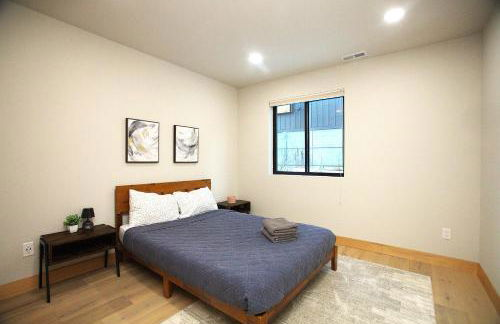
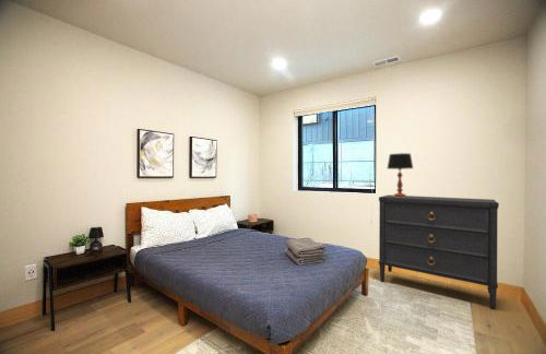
+ dresser (432, 243)
+ table lamp (400, 175)
